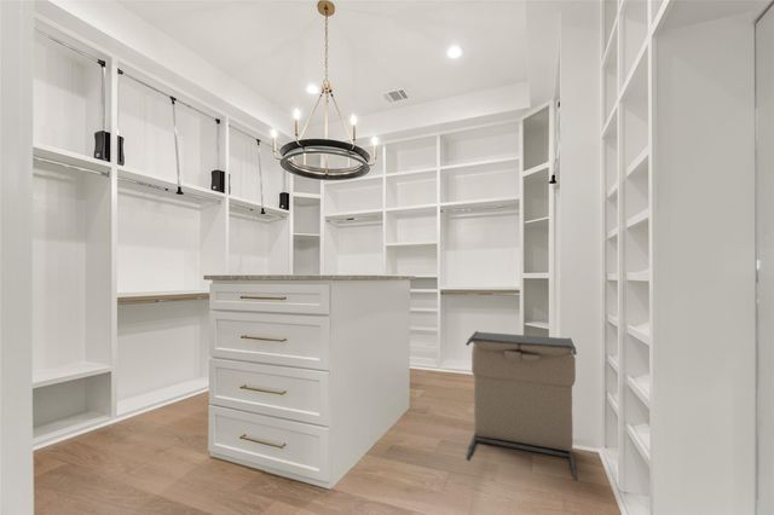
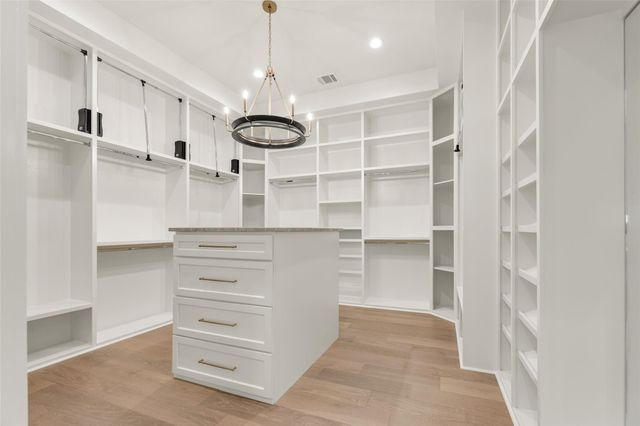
- laundry hamper (520, 397)
